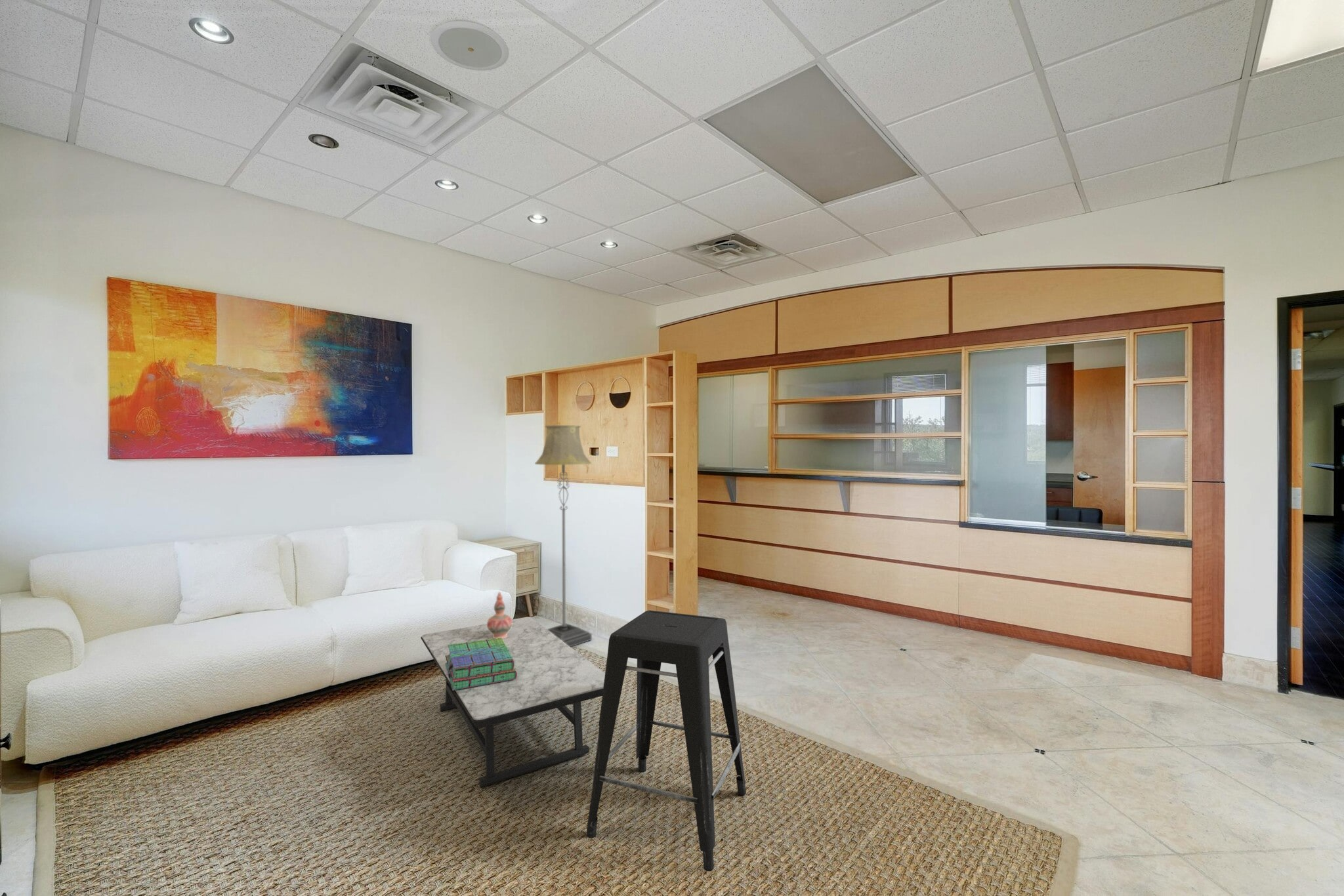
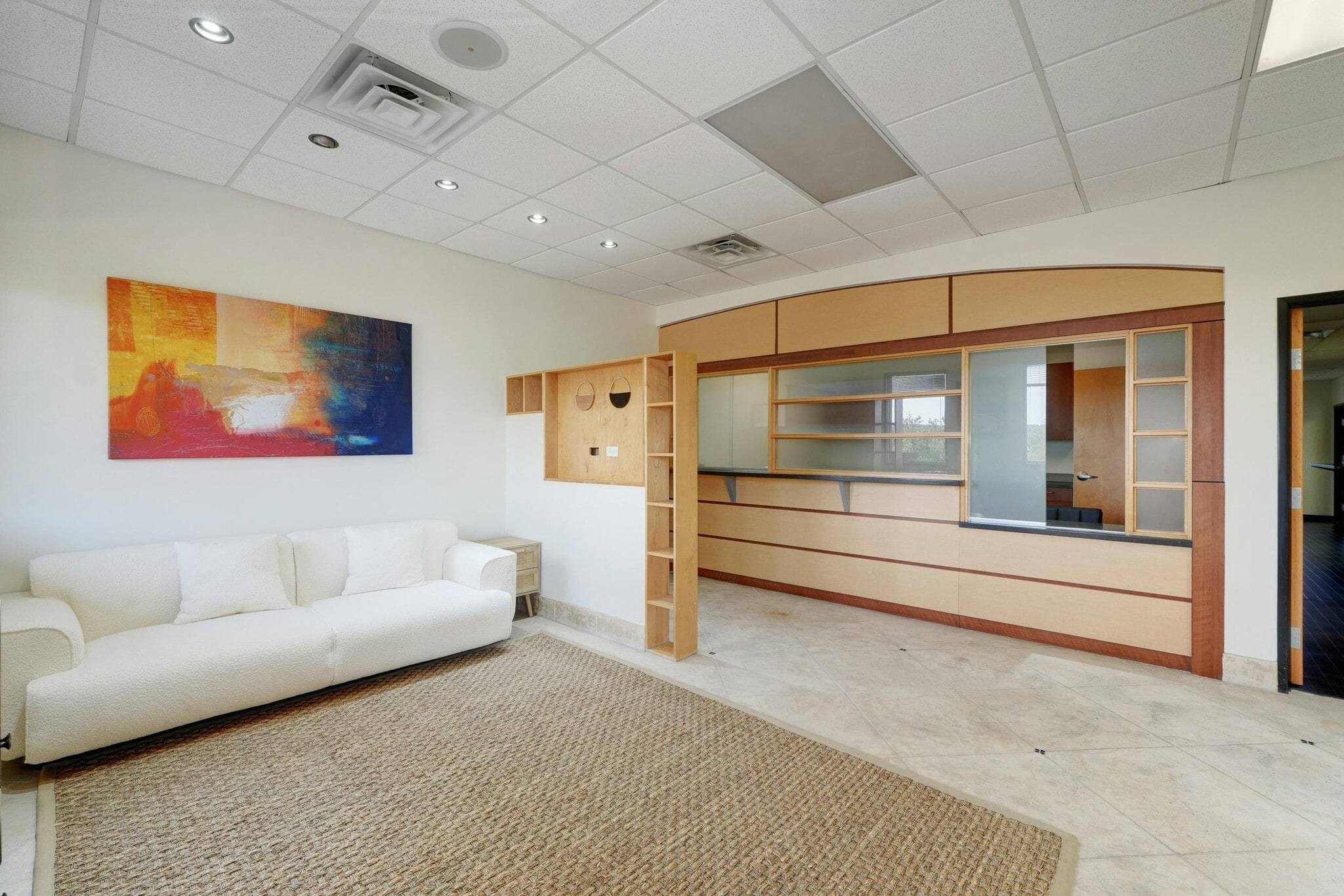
- coffee table (509, 693)
- decorative vase (499, 613)
- stool (671, 723)
- floor lamp (563, 533)
- stack of books (480, 660)
